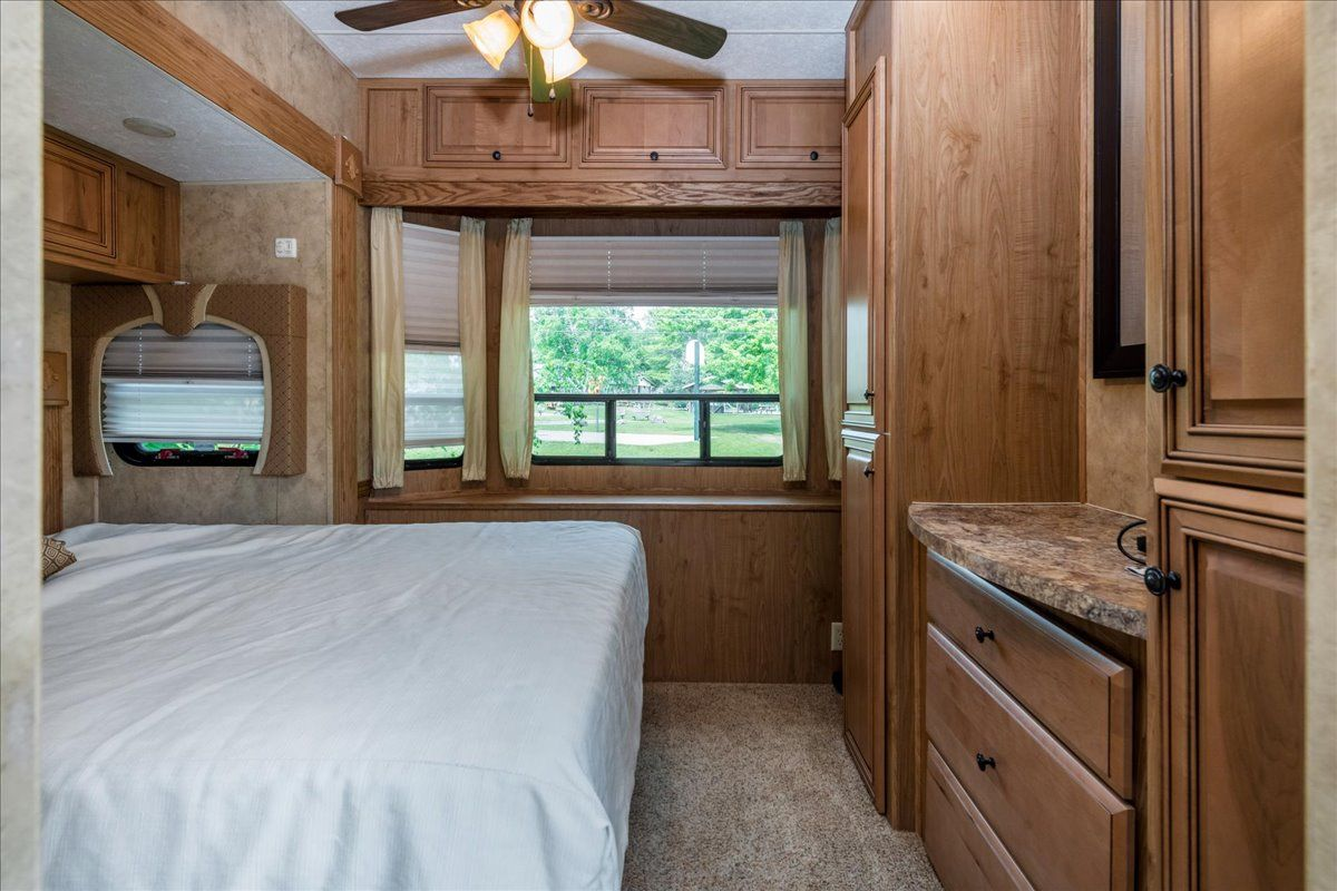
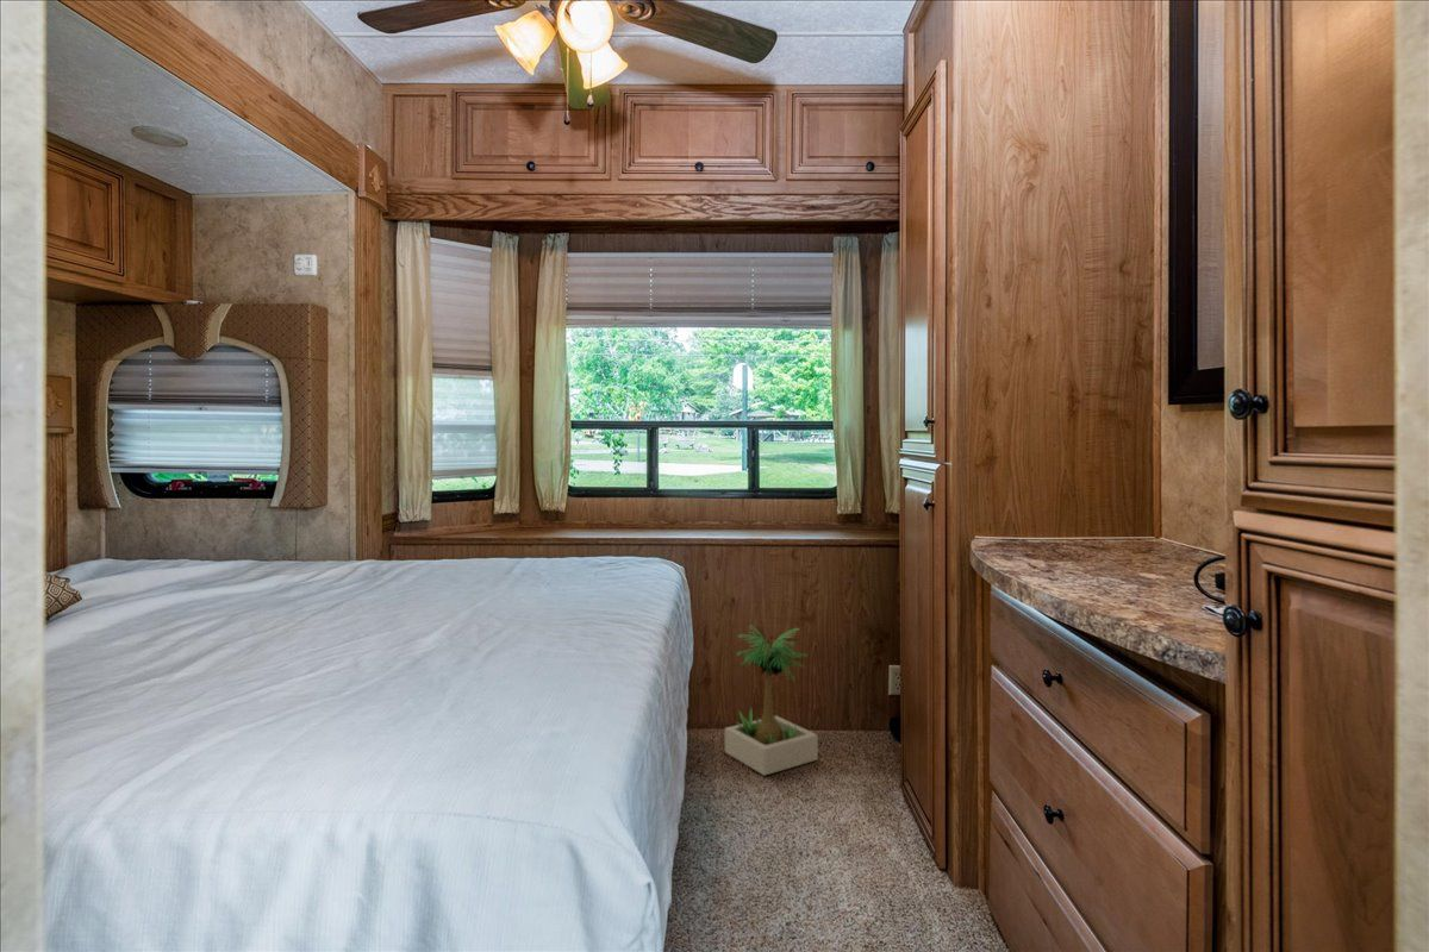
+ potted plant (765, 693)
